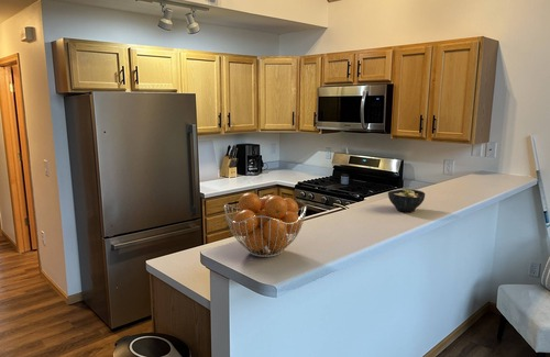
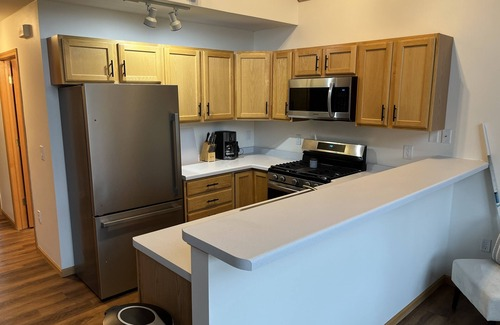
- bowl (406, 200)
- fruit basket (265, 223)
